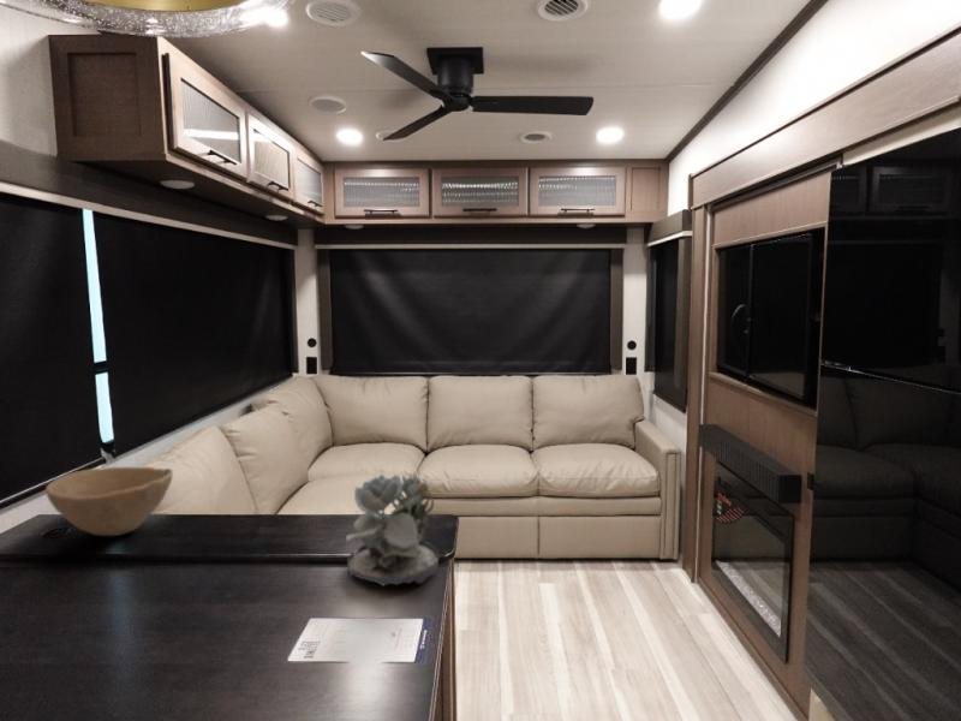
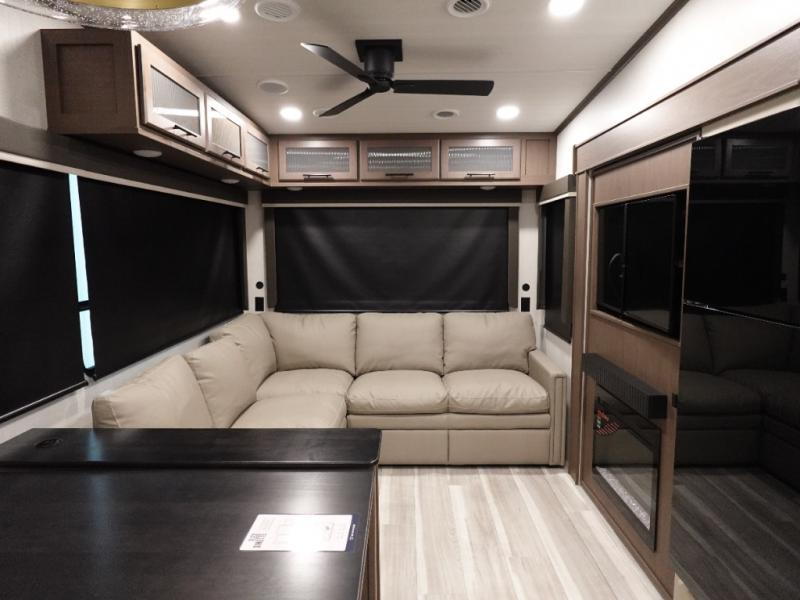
- succulent plant (392, 520)
- bowl (114, 505)
